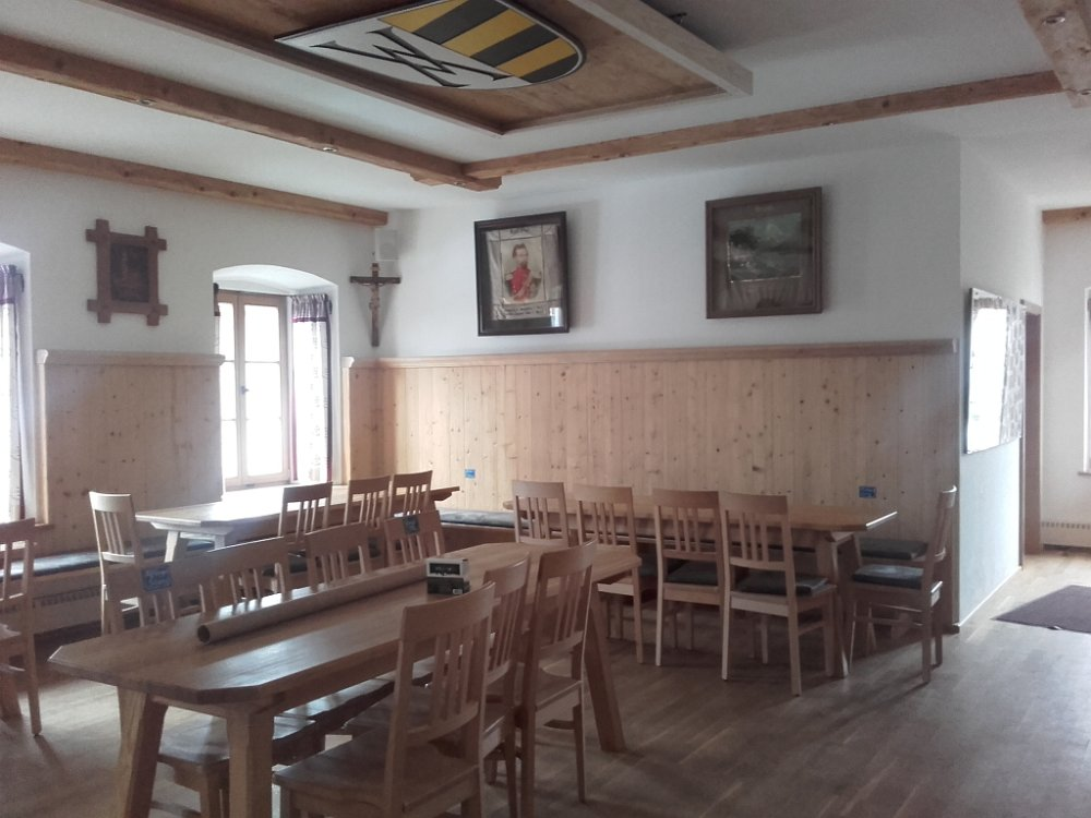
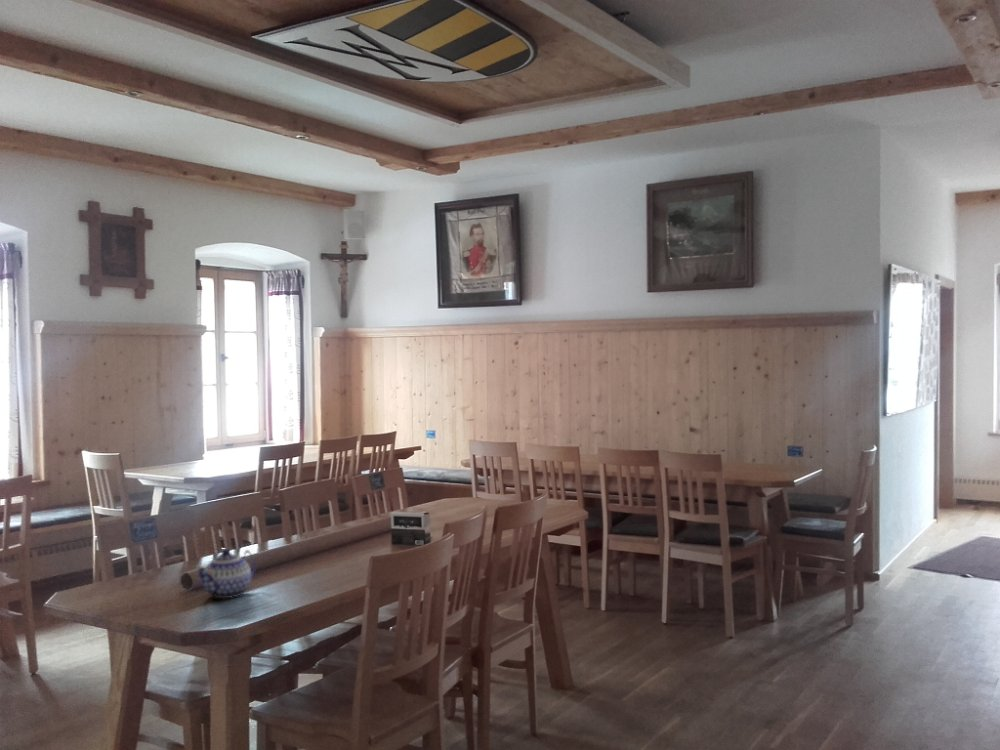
+ teapot (227, 571)
